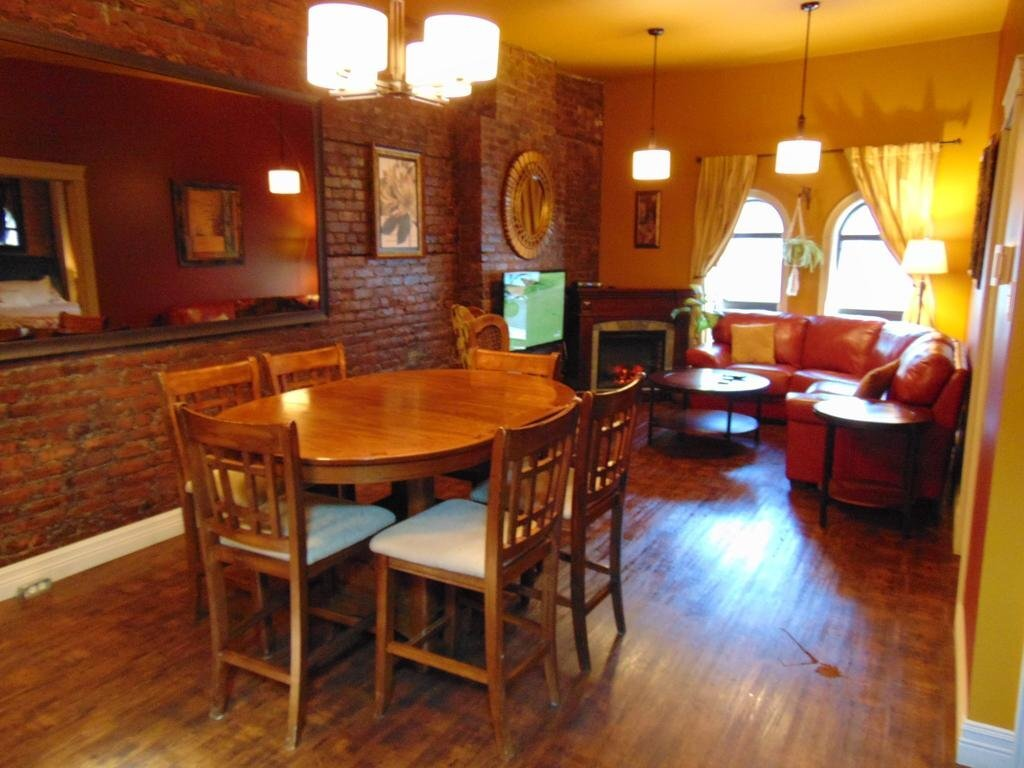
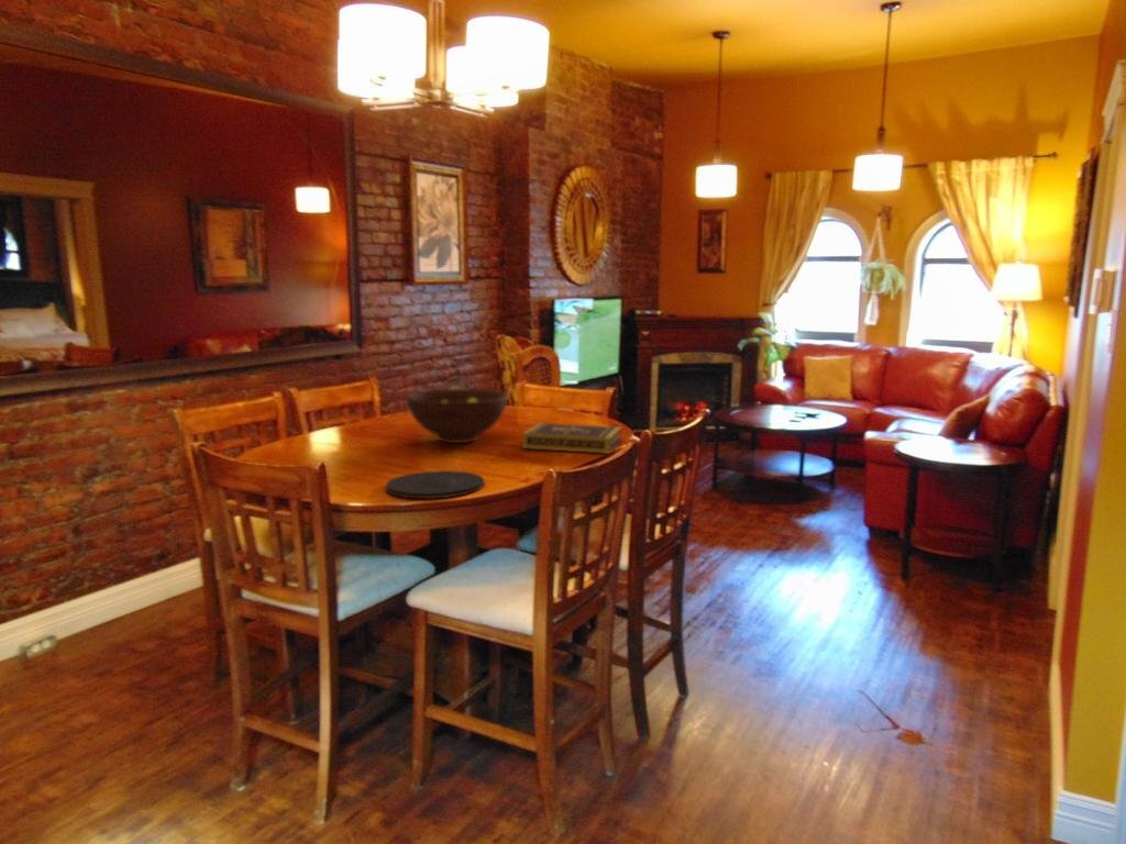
+ plate (435, 480)
+ book (573, 436)
+ fruit bowl (457, 418)
